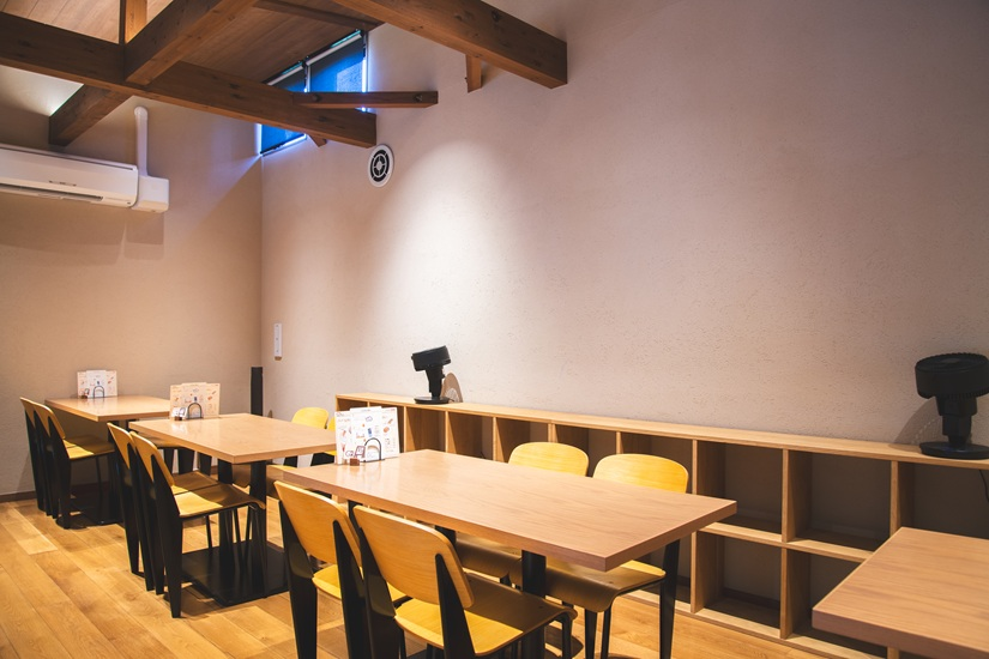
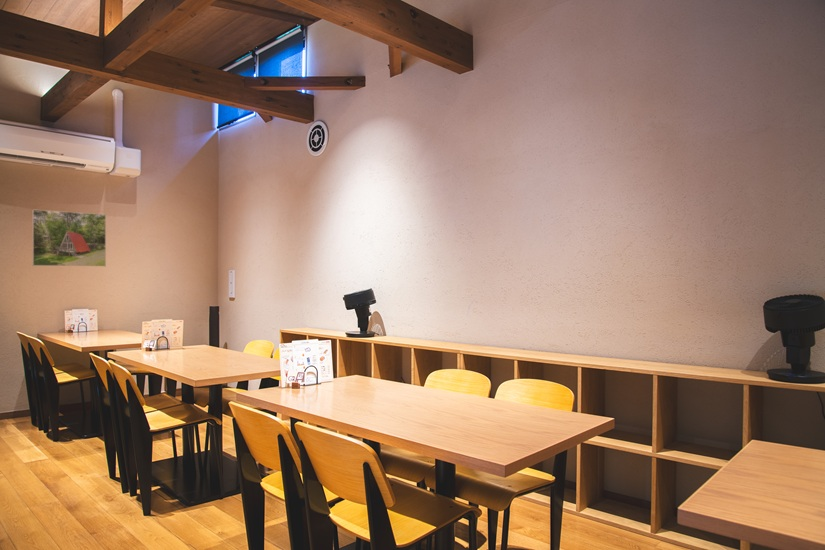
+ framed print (70, 239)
